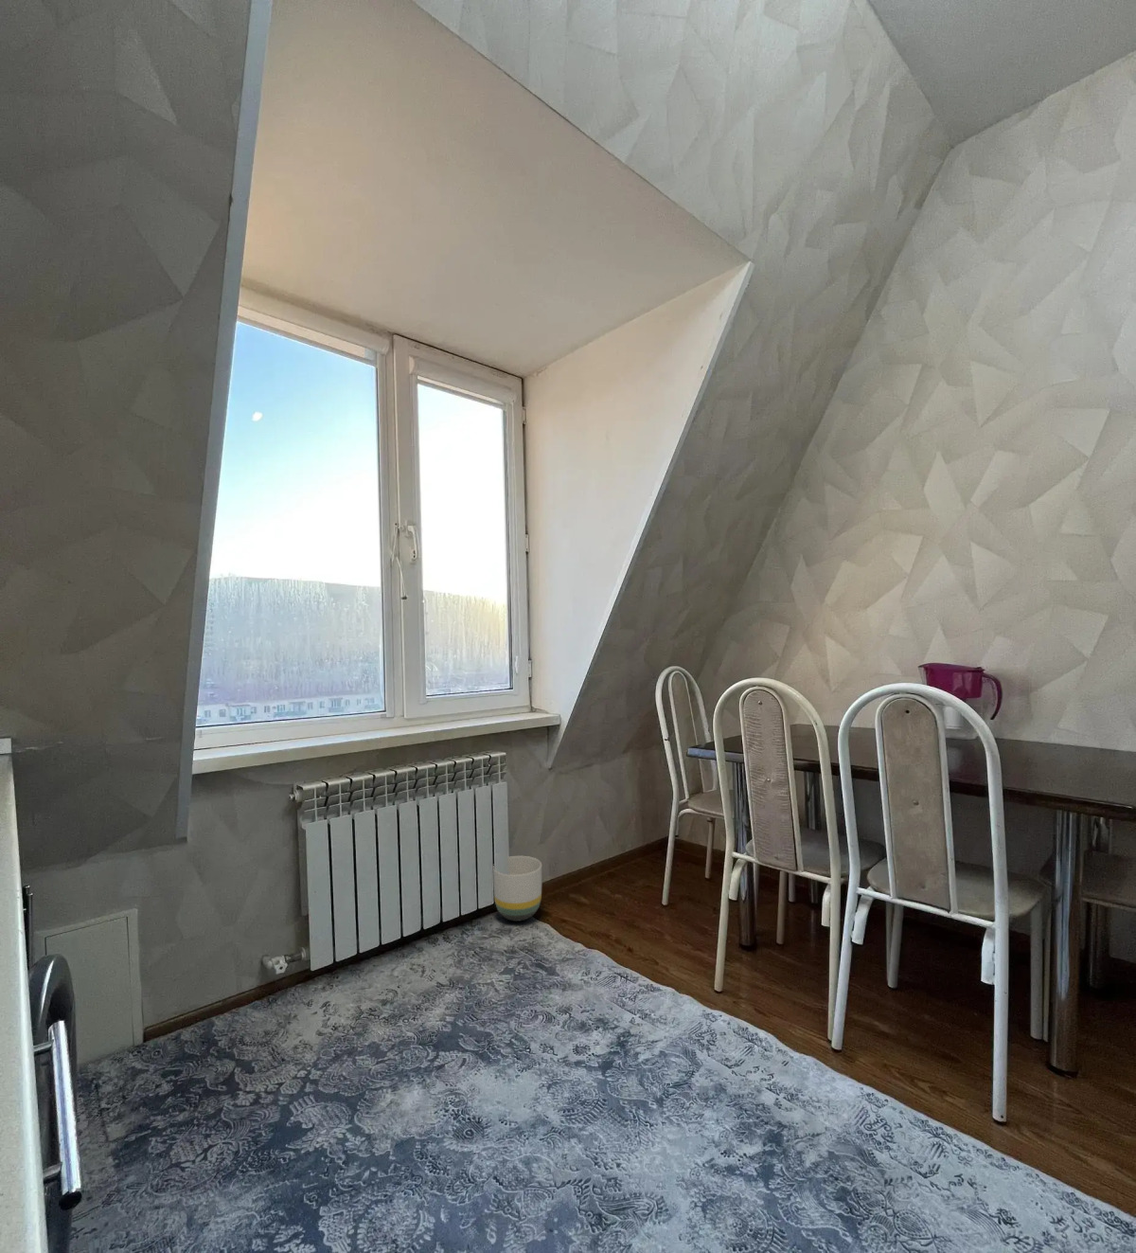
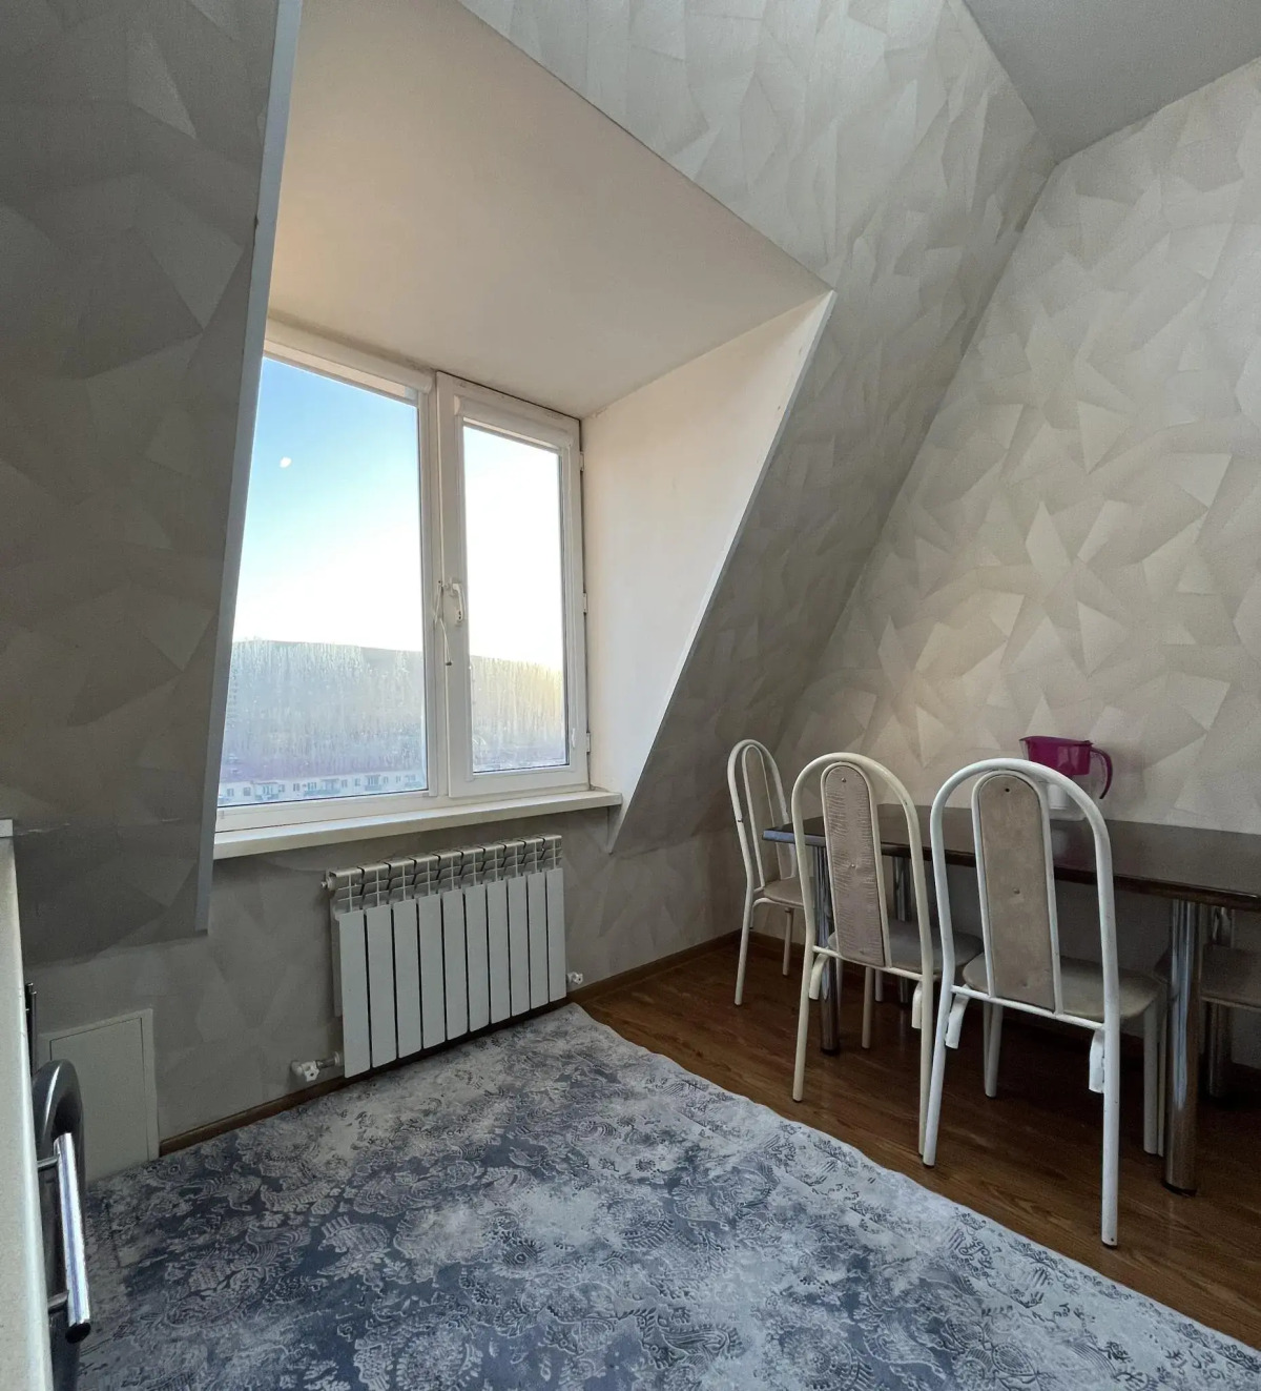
- planter (518, 892)
